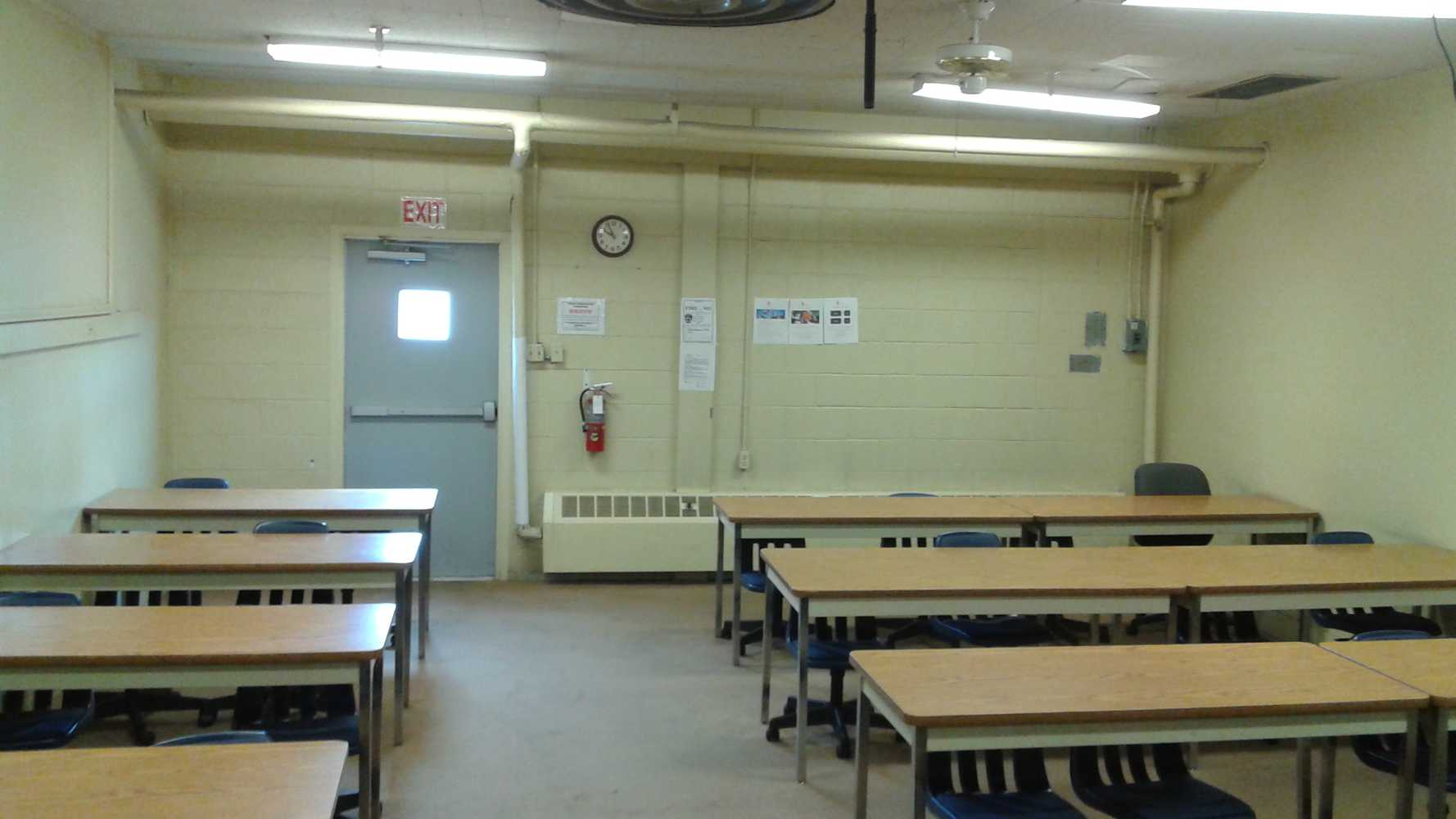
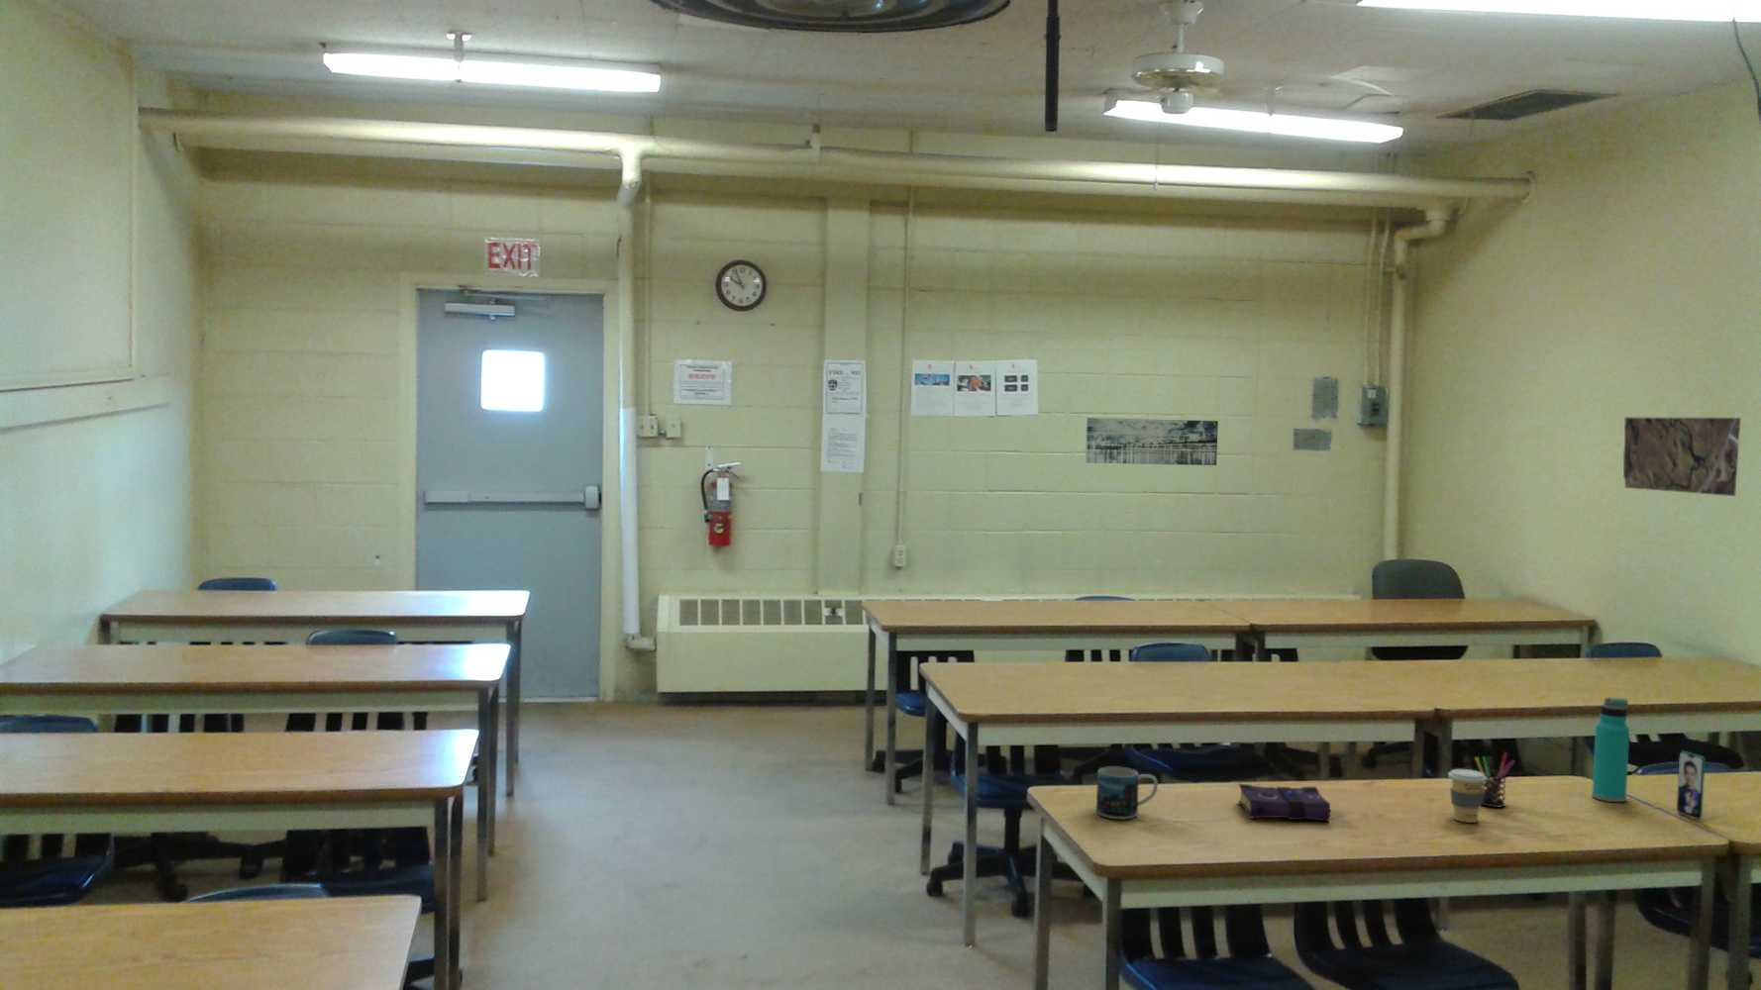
+ smartphone (1691, 785)
+ water bottle (1611, 747)
+ coffee cup (1466, 795)
+ book (1282, 801)
+ mug (1127, 792)
+ pen holder (1491, 777)
+ map (1678, 455)
+ wall art (1151, 441)
